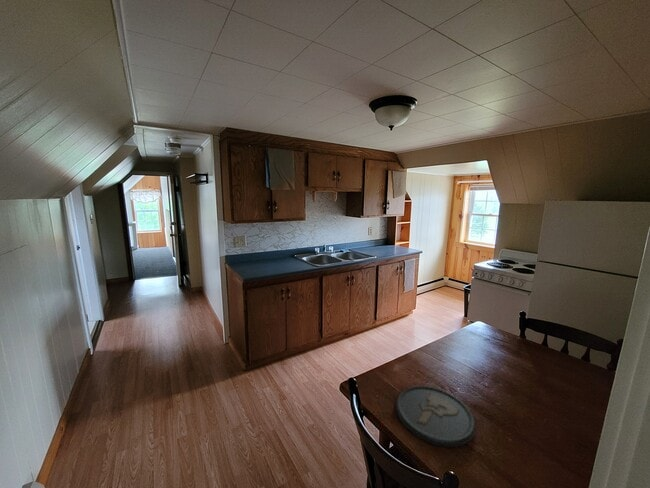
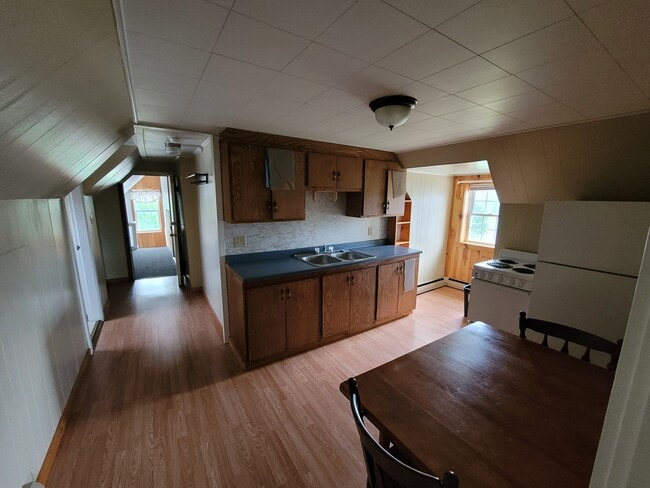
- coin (433, 412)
